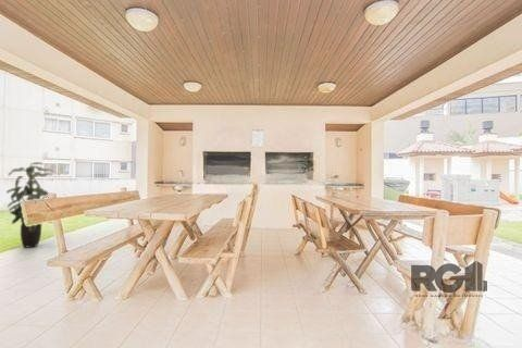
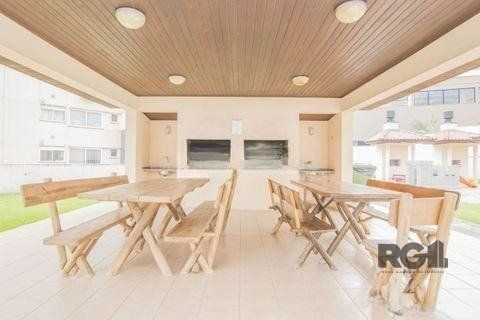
- indoor plant (33, 199)
